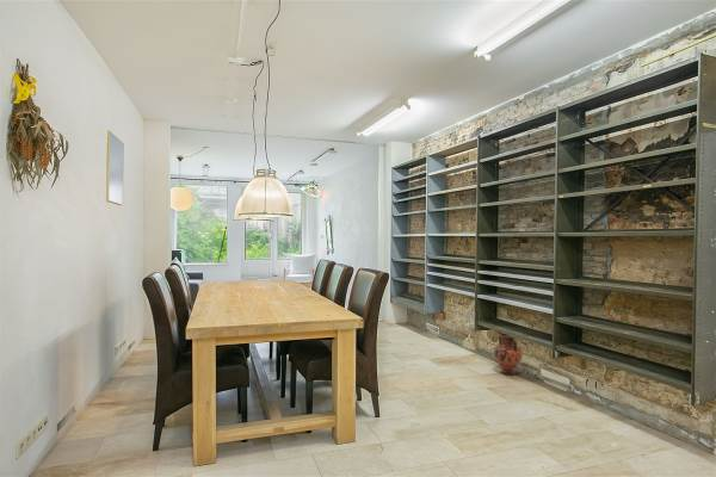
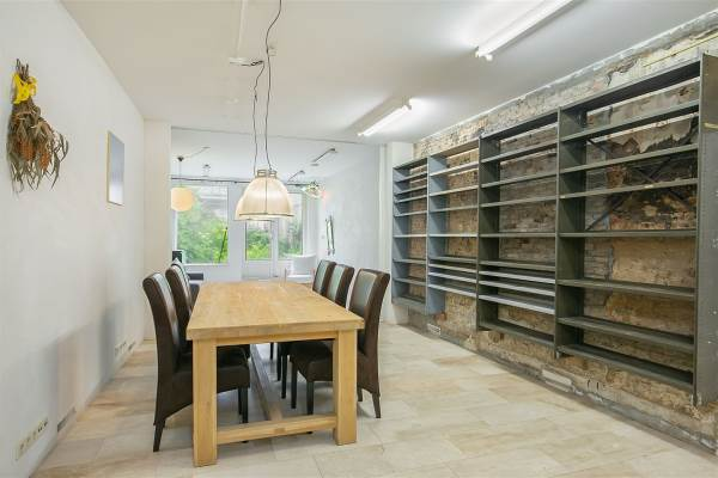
- vase (507, 353)
